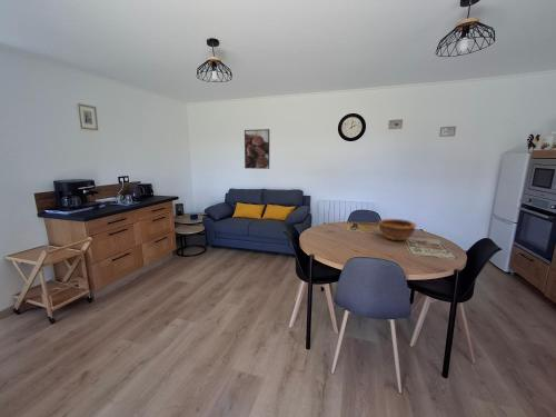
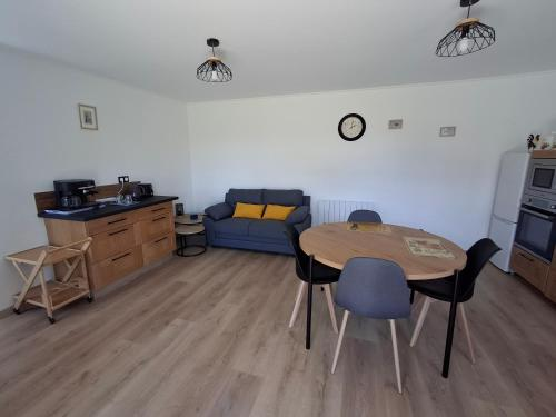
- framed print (257, 149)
- bowl (396, 230)
